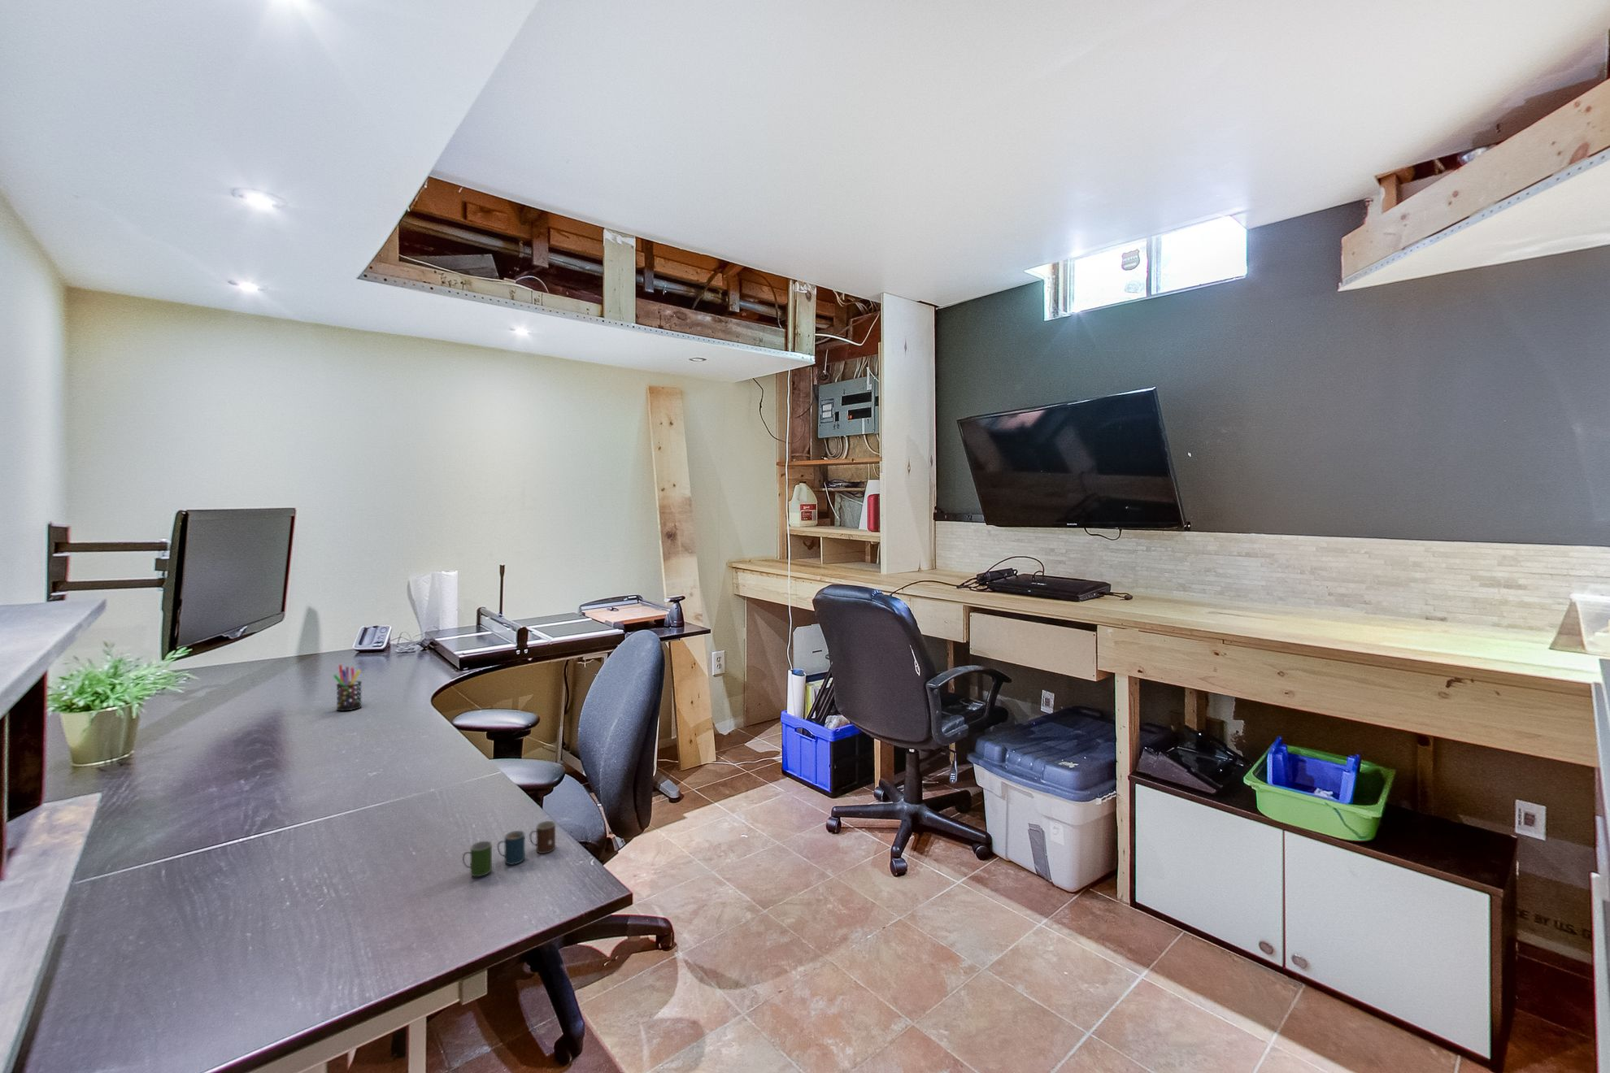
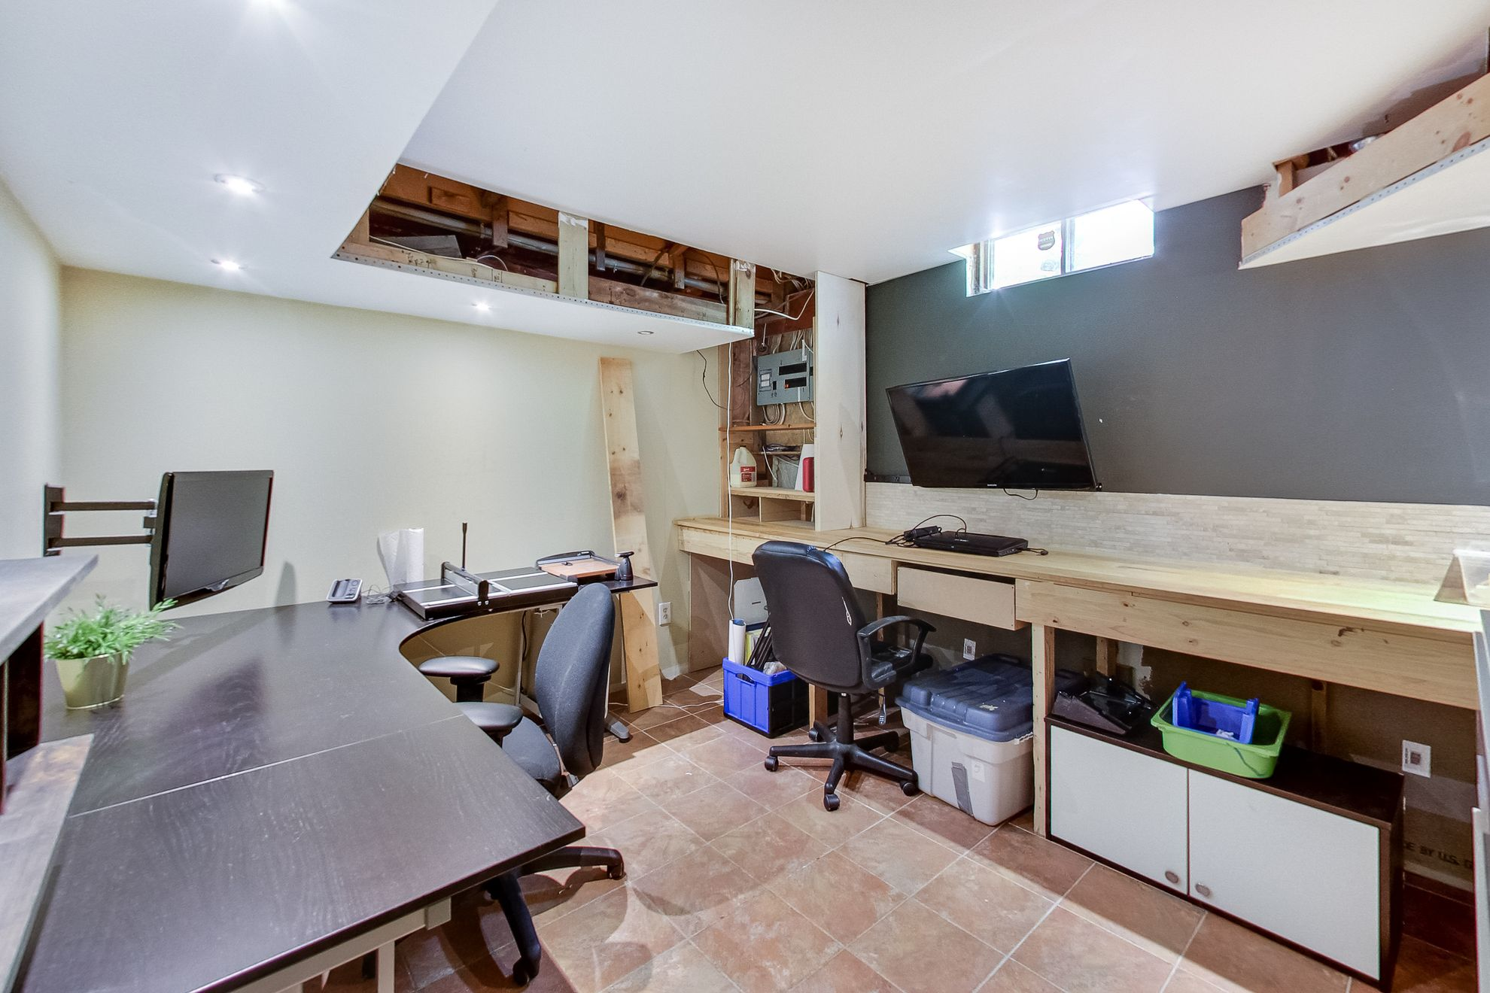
- pen holder (345, 687)
- cup (510, 839)
